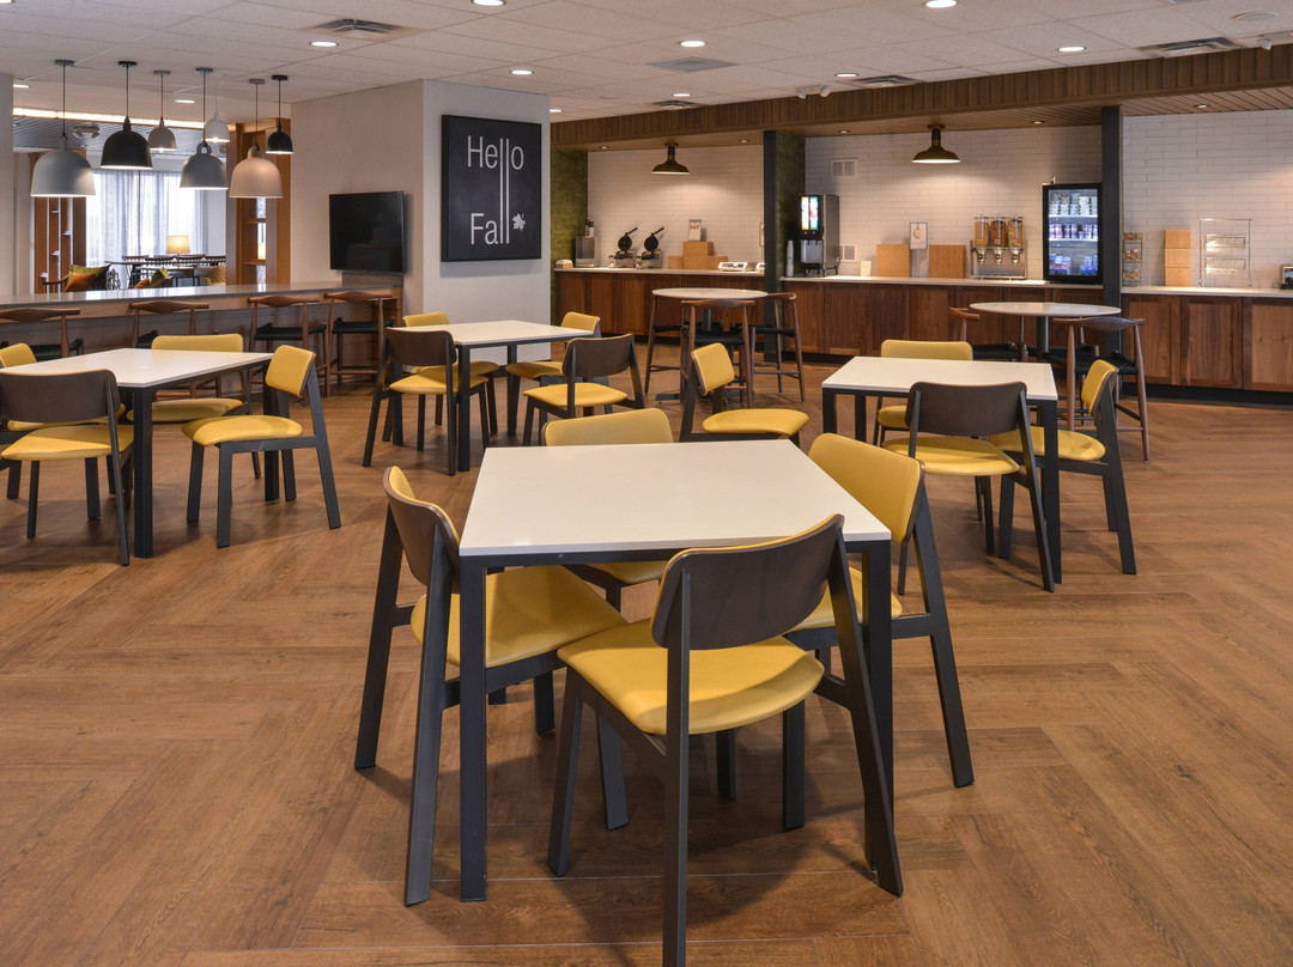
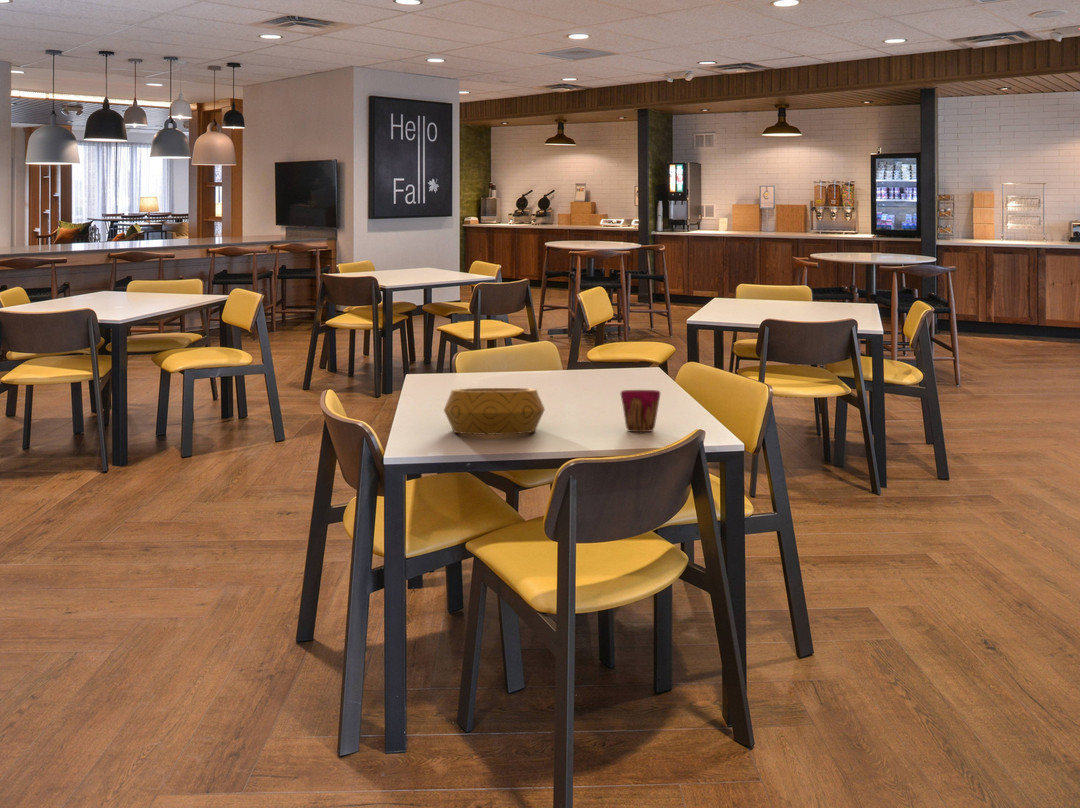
+ decorative bowl (494, 410)
+ cup (639, 411)
